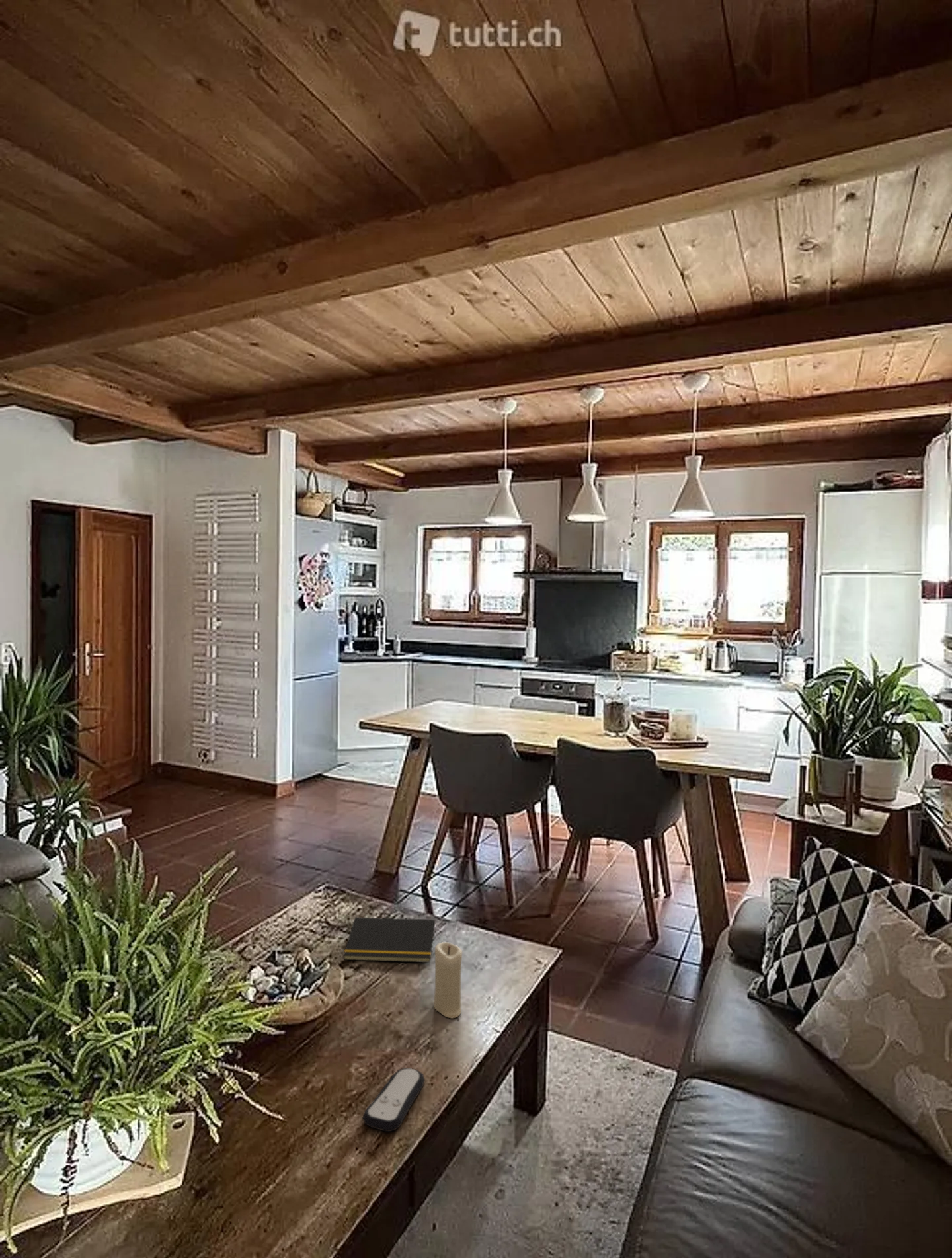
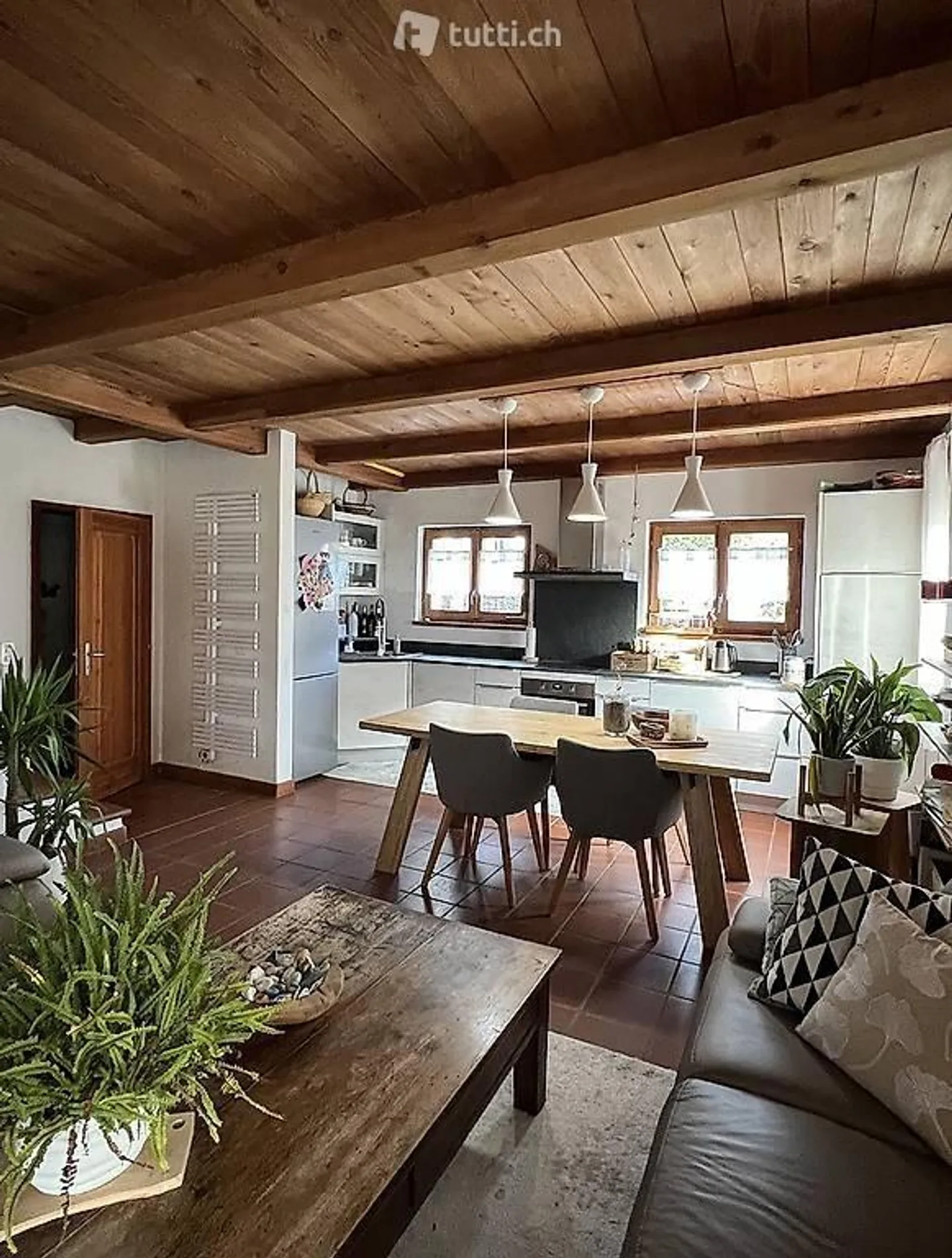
- remote control (396, 1097)
- notepad (391, 939)
- candle (449, 976)
